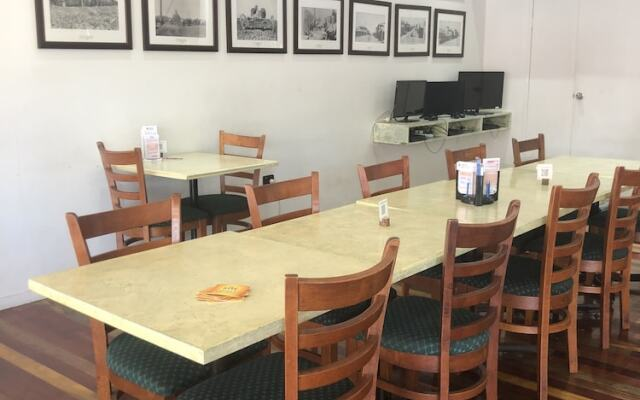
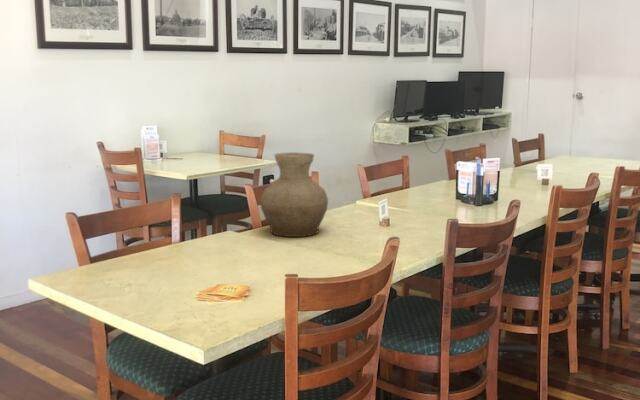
+ vase (294, 193)
